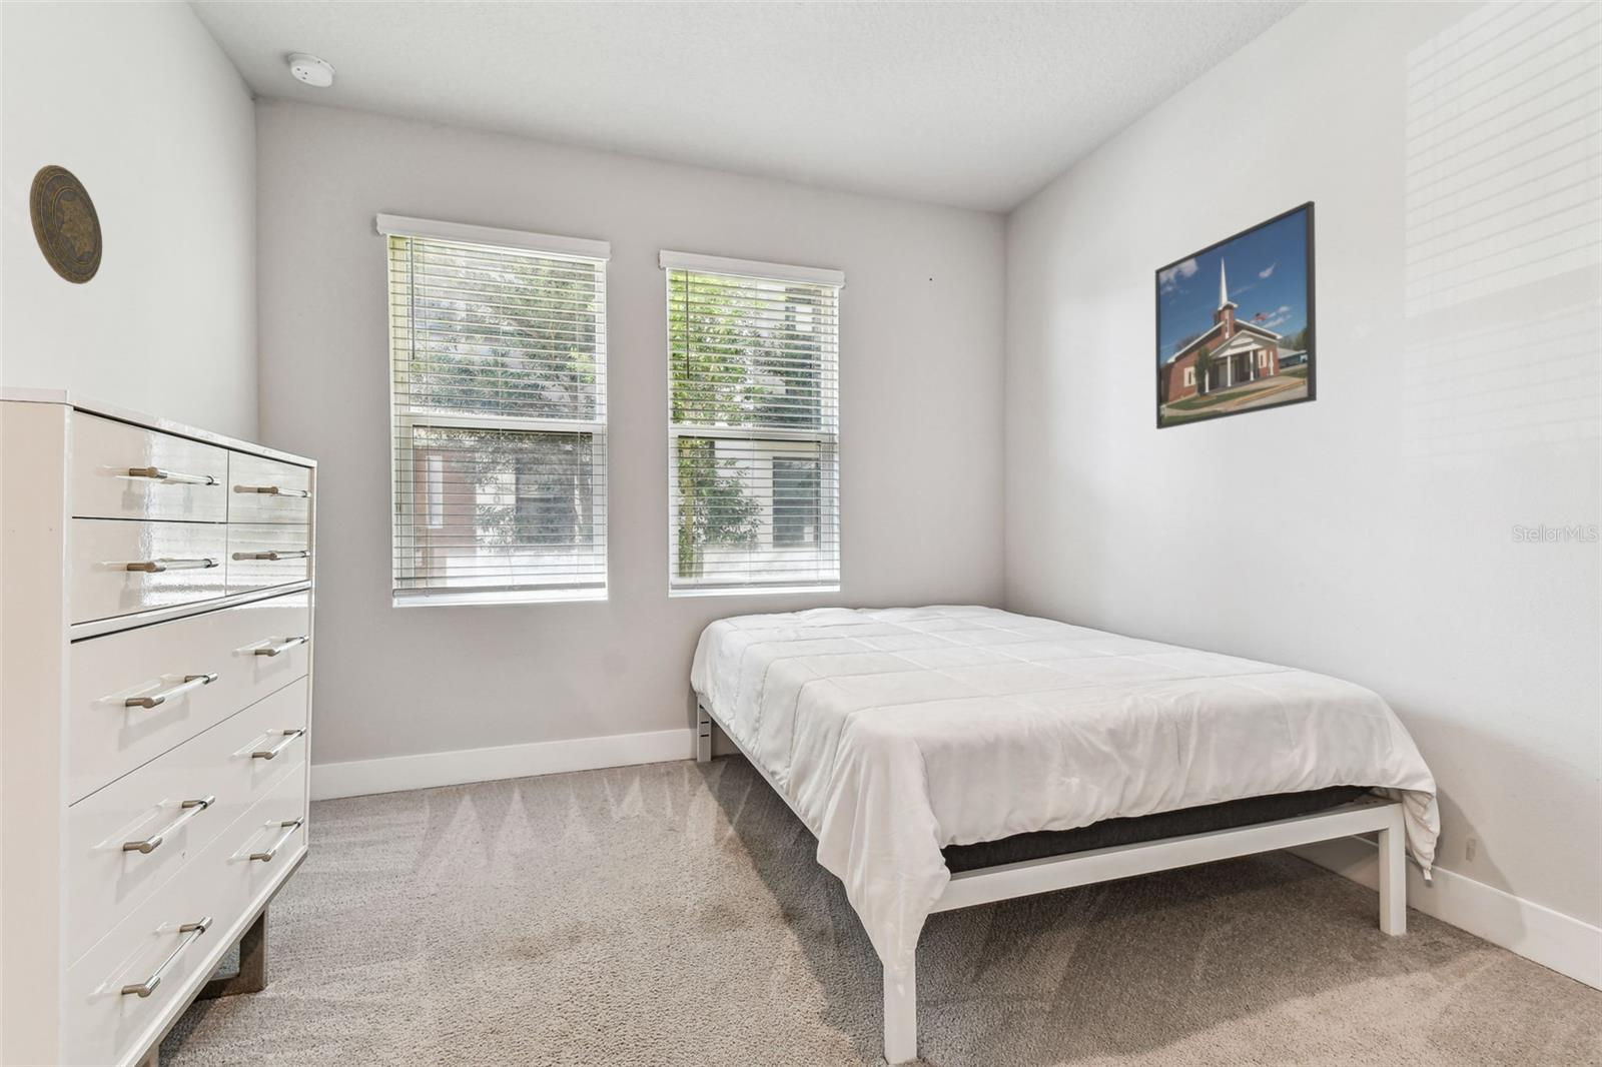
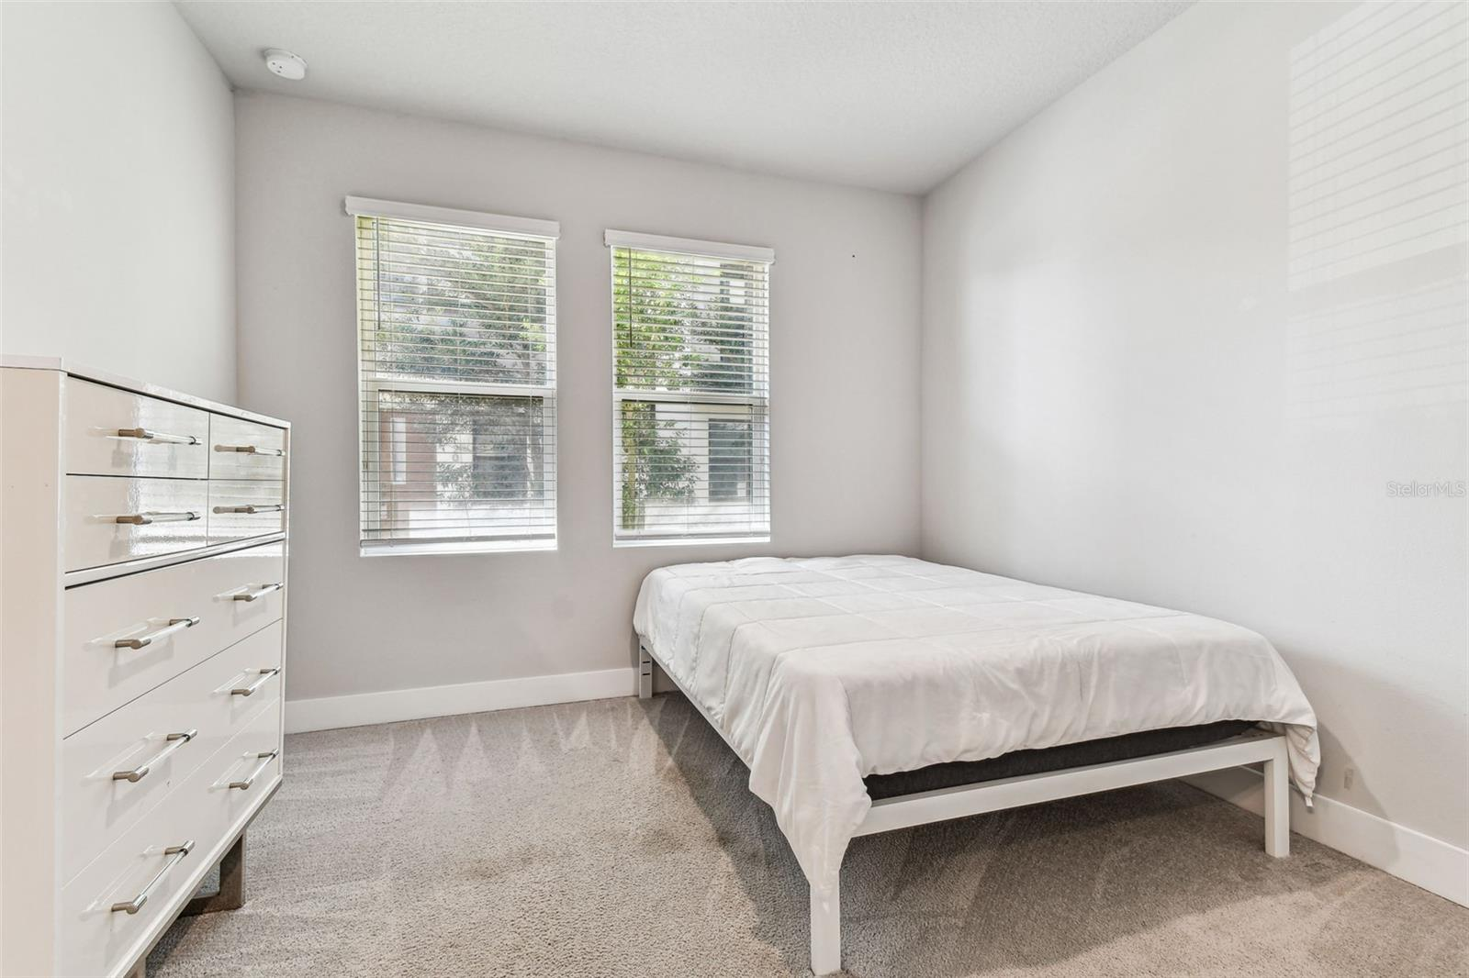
- decorative plate (73, 226)
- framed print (1227, 327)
